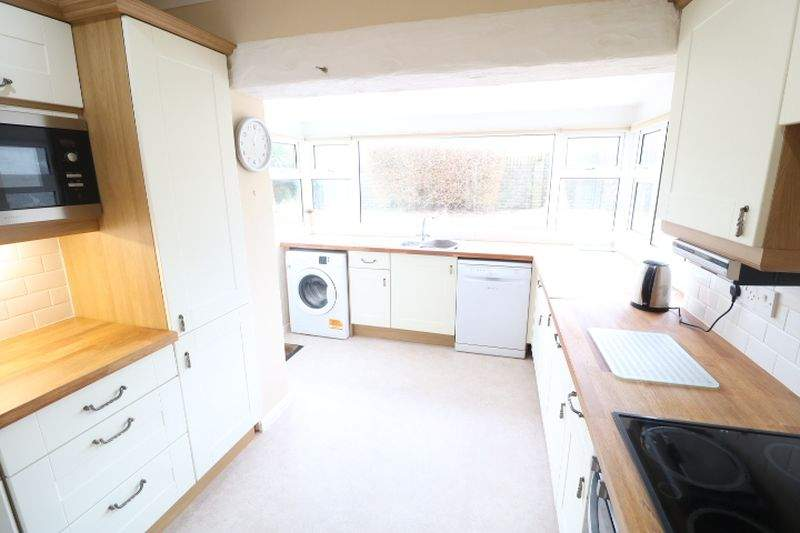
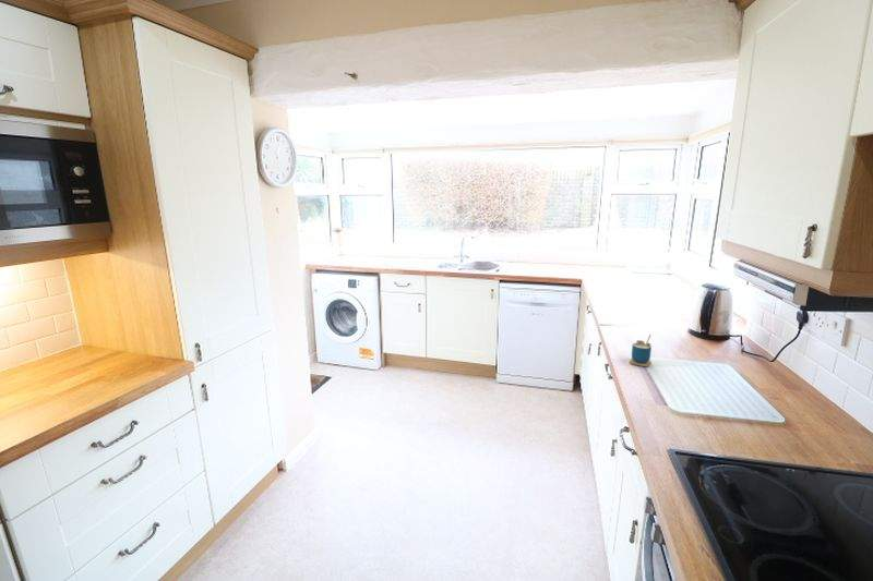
+ cup (641, 348)
